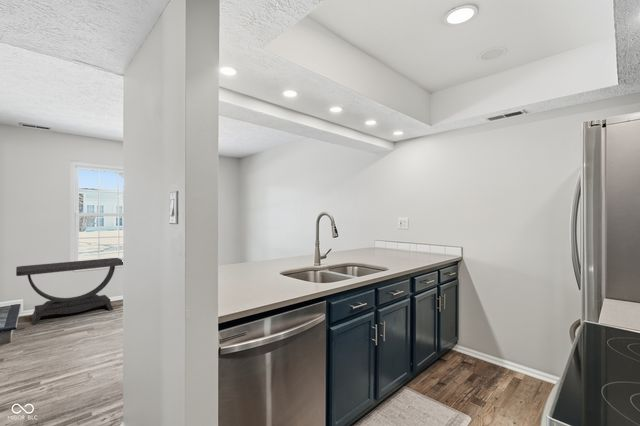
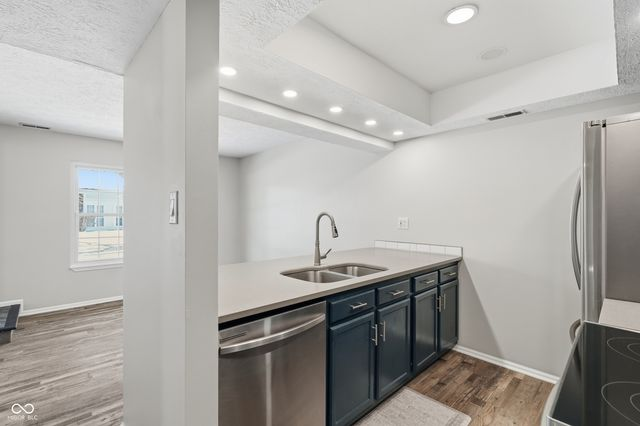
- console table (77, 296)
